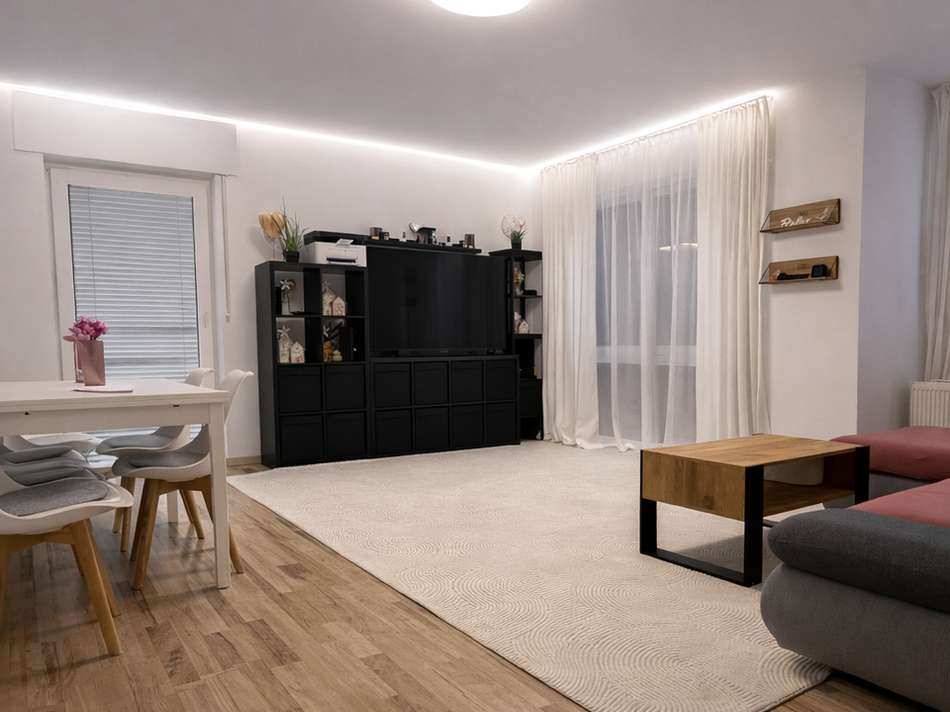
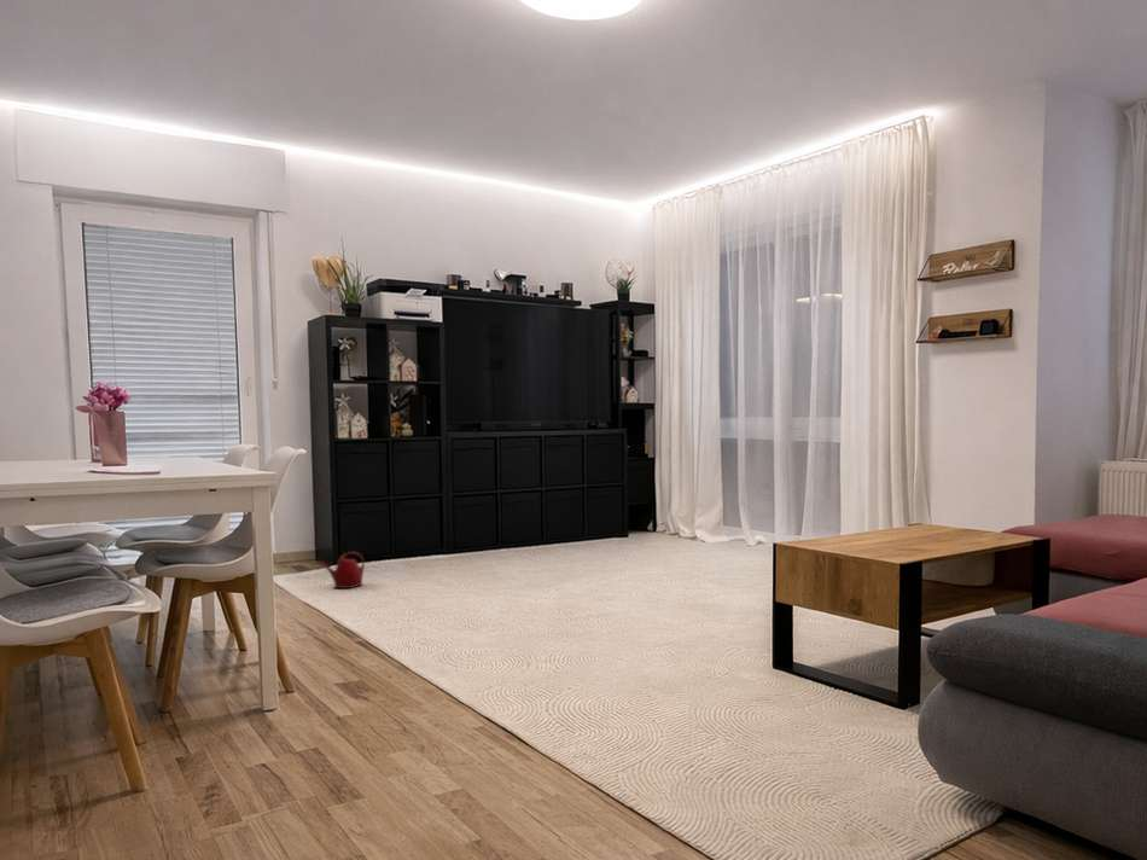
+ watering can (340, 570)
